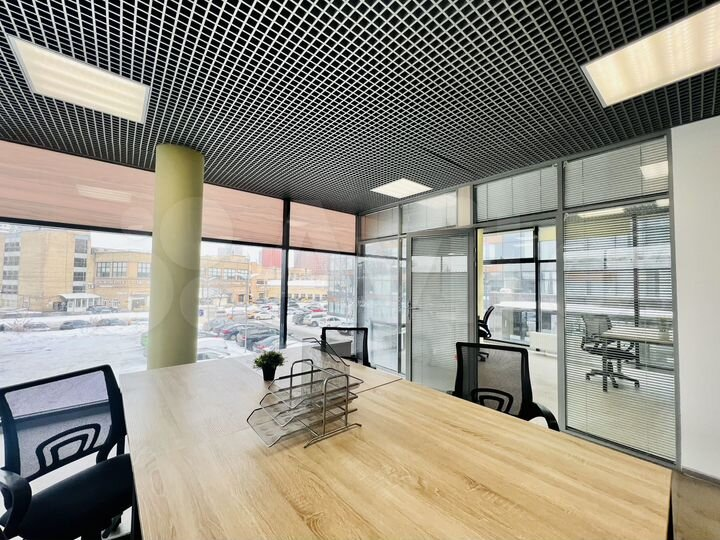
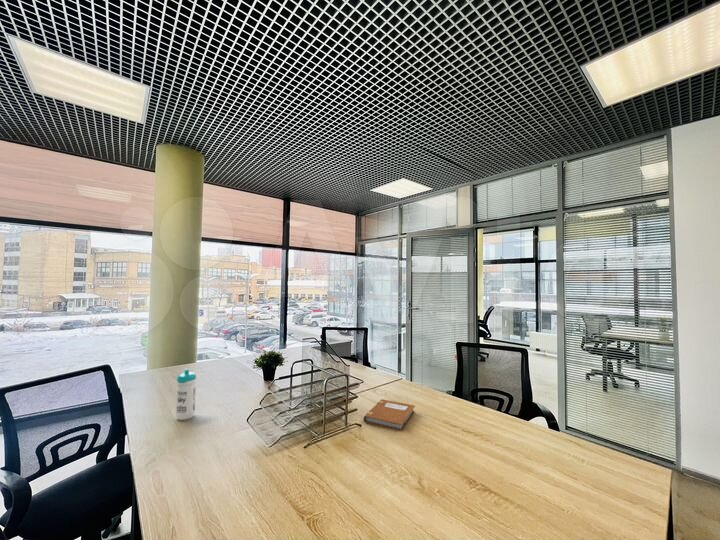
+ water bottle (186, 393)
+ notebook (390, 413)
